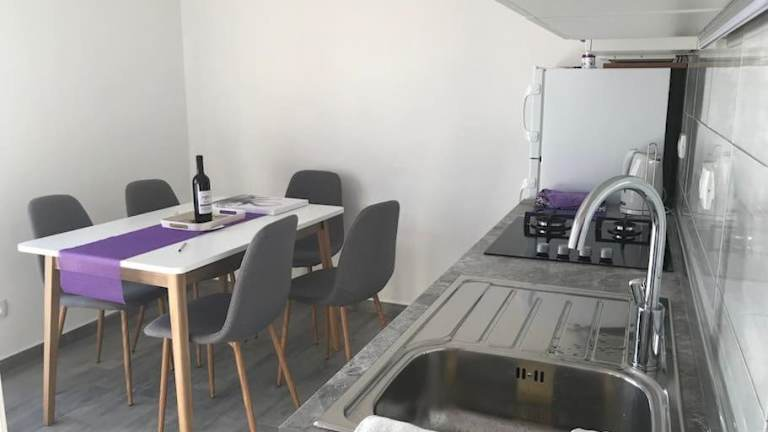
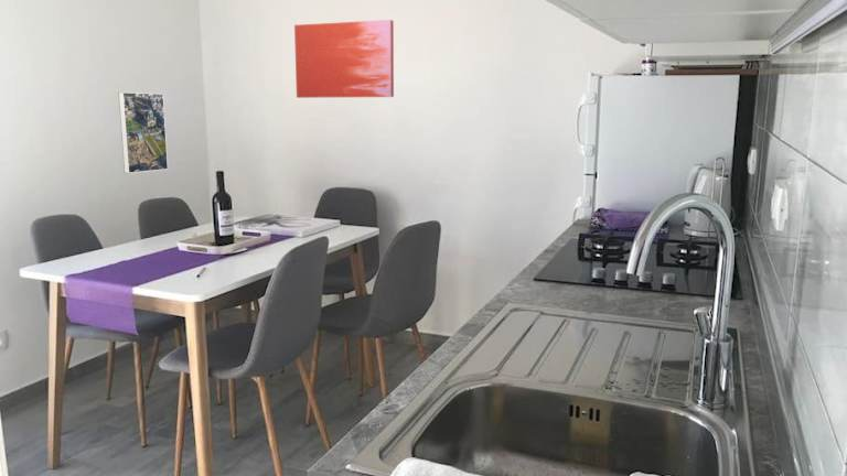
+ wall art (343, 60)
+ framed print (143, 132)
